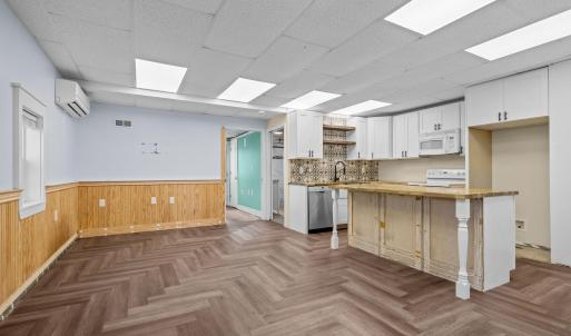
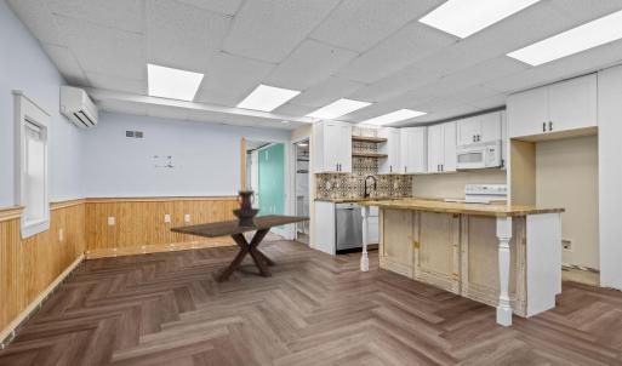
+ decorative urn (245, 207)
+ dining table (249, 246)
